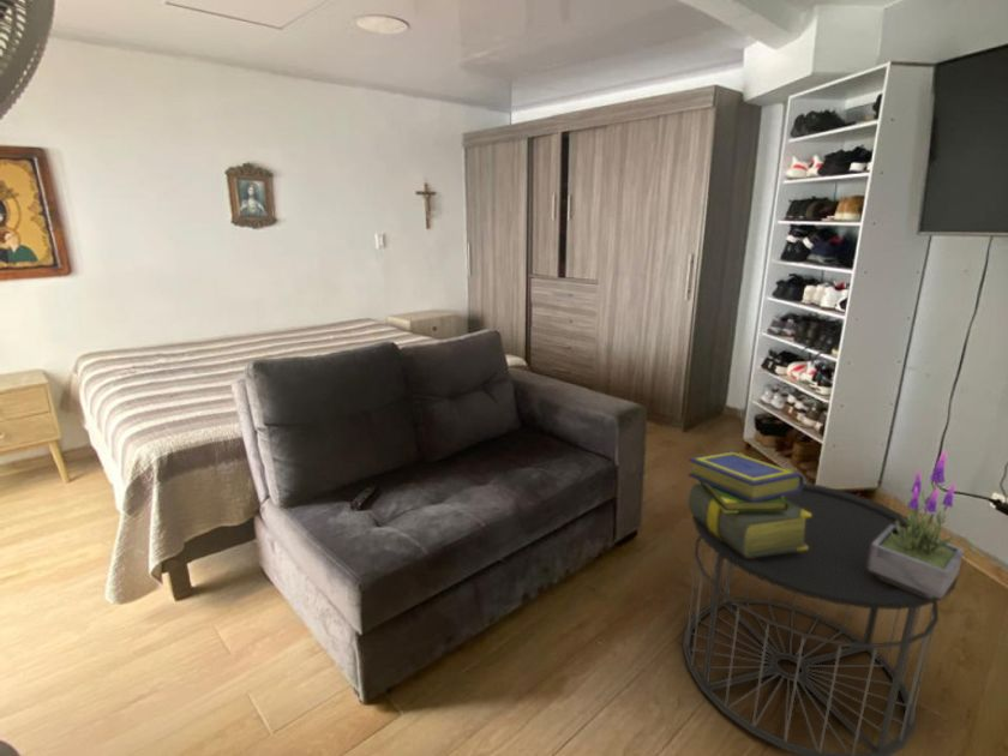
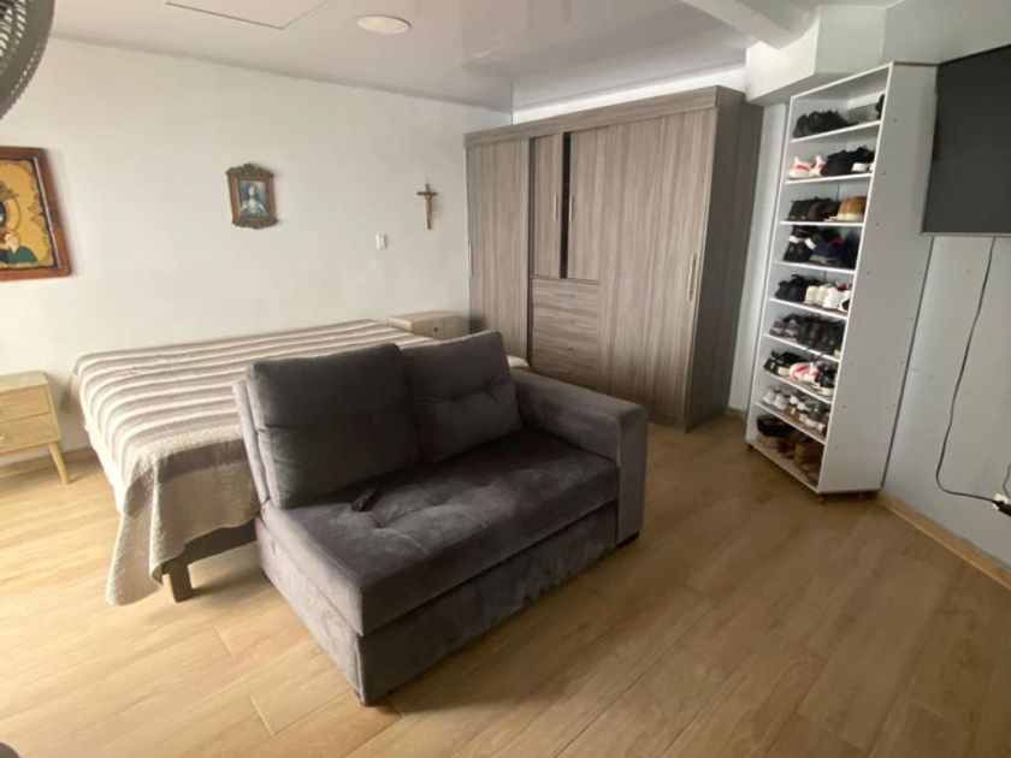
- side table (794, 601)
- potted plant (924, 514)
- stack of books (742, 496)
